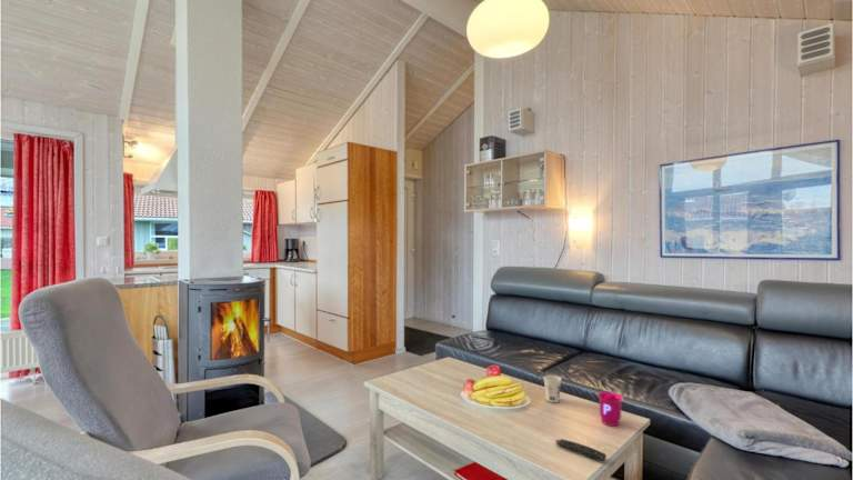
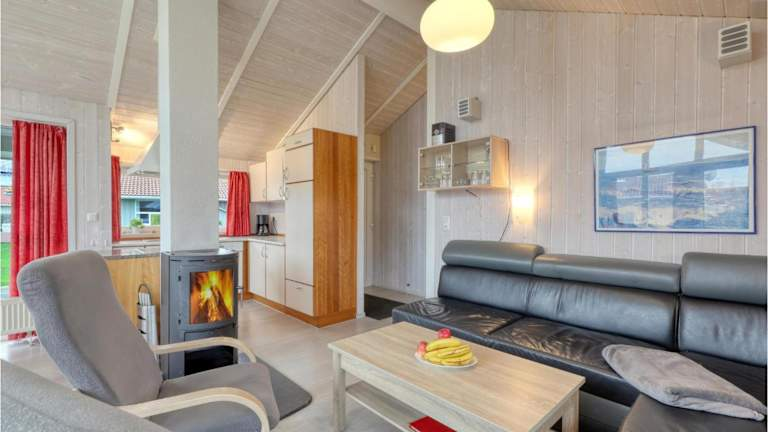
- cup (552, 389)
- mug (611, 408)
- remote control (579, 449)
